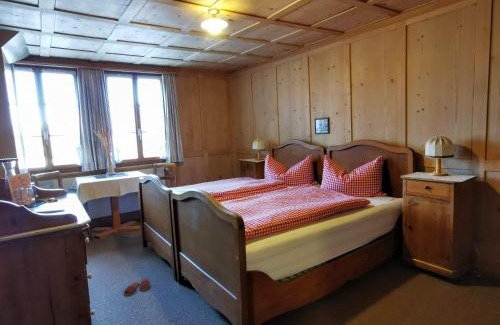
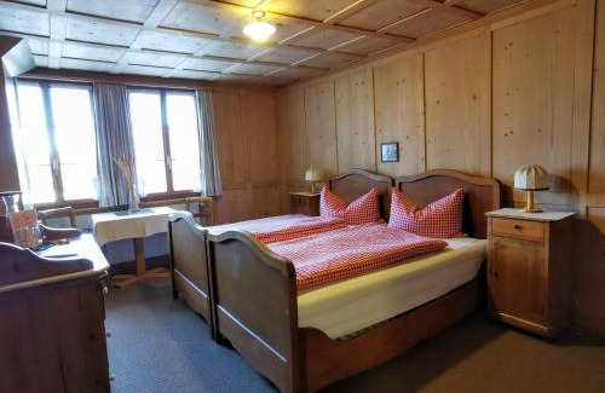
- slippers (138, 284)
